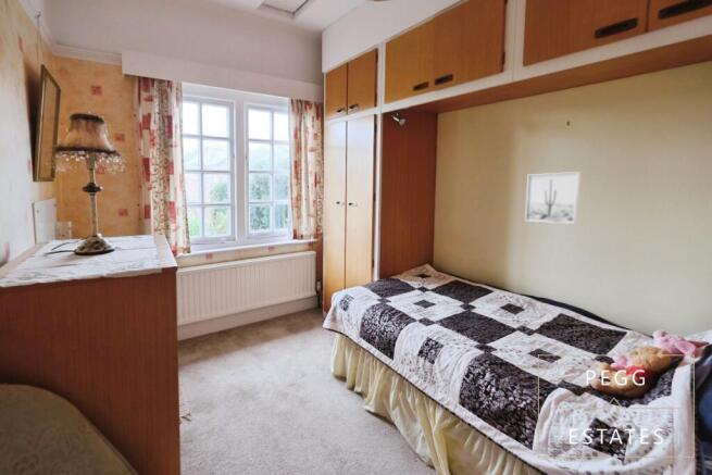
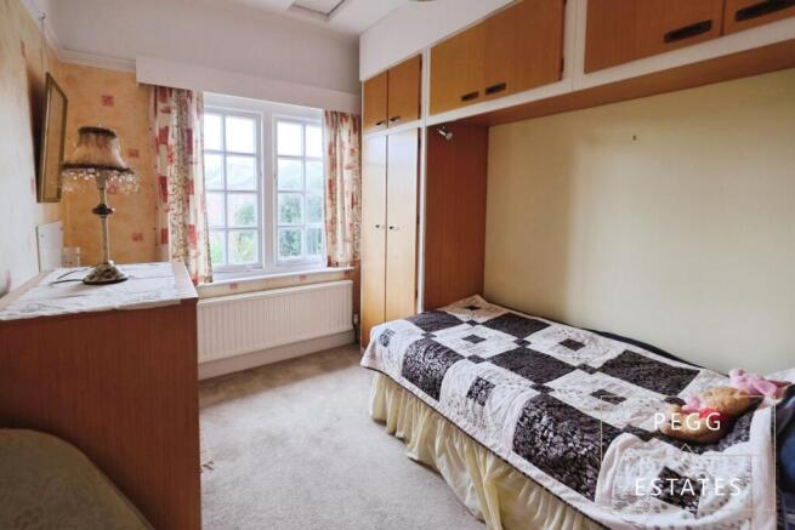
- wall art (551, 198)
